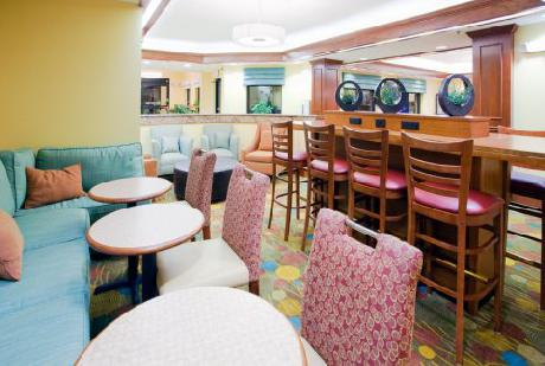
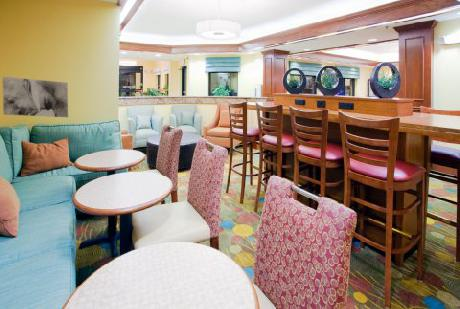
+ wall art (37, 98)
